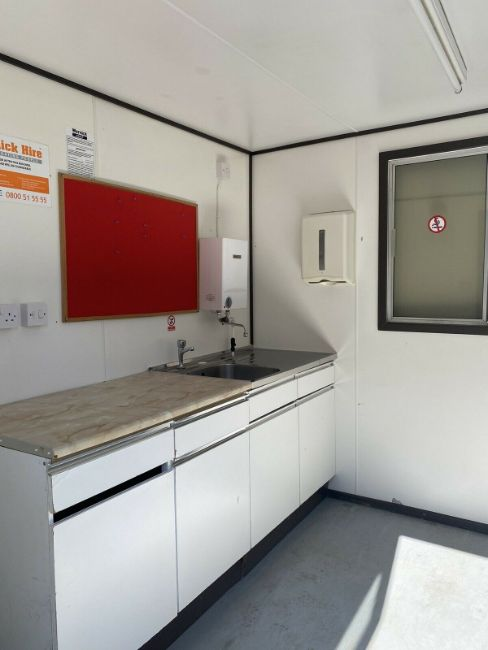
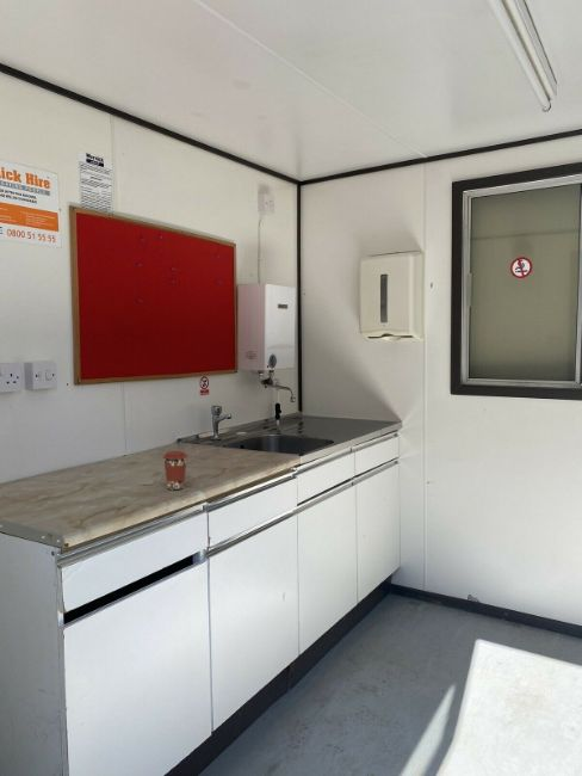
+ coffee cup (175, 470)
